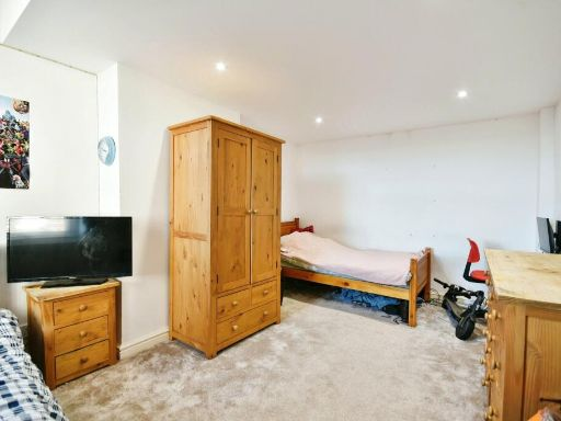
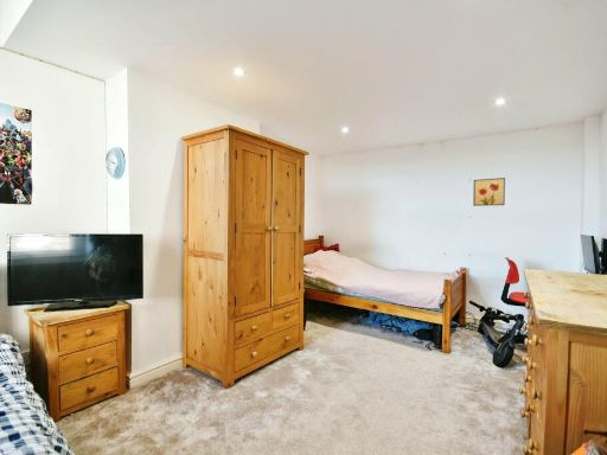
+ wall art (488, 192)
